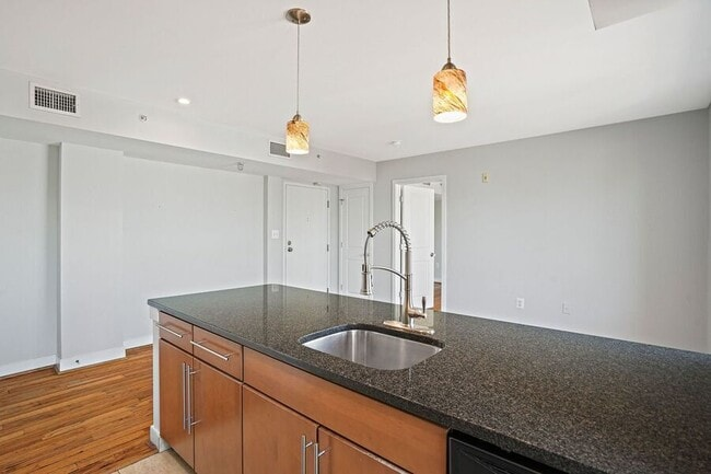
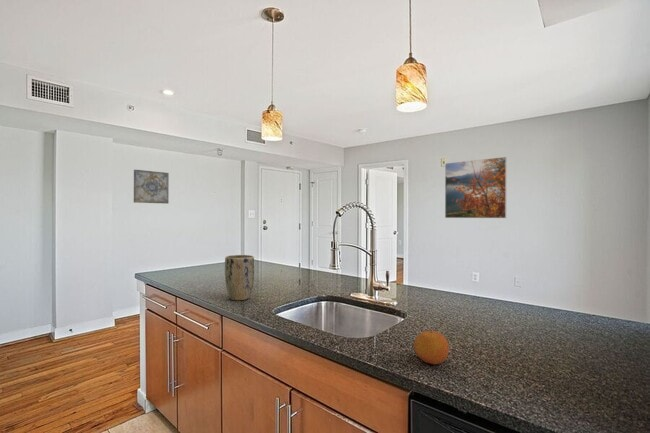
+ fruit (431, 346)
+ plant pot (239, 277)
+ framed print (474, 189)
+ wall art (151, 187)
